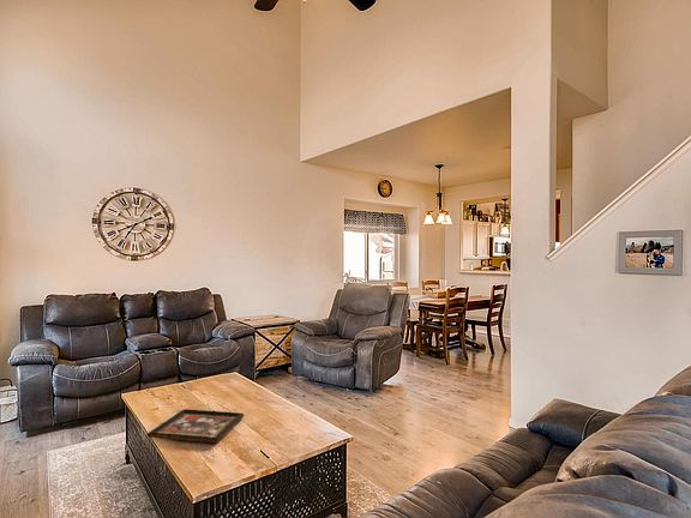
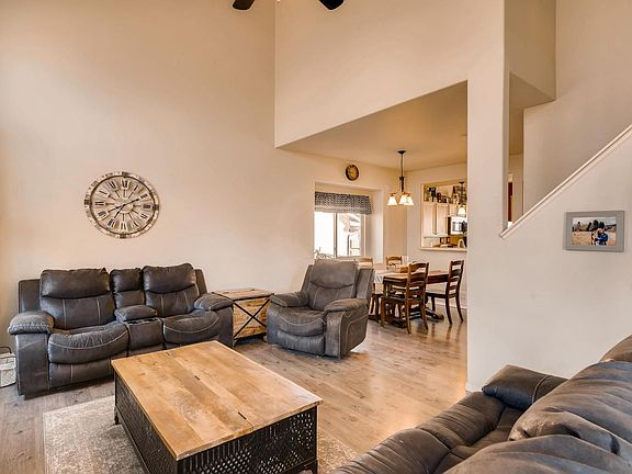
- decorative tray (198, 424)
